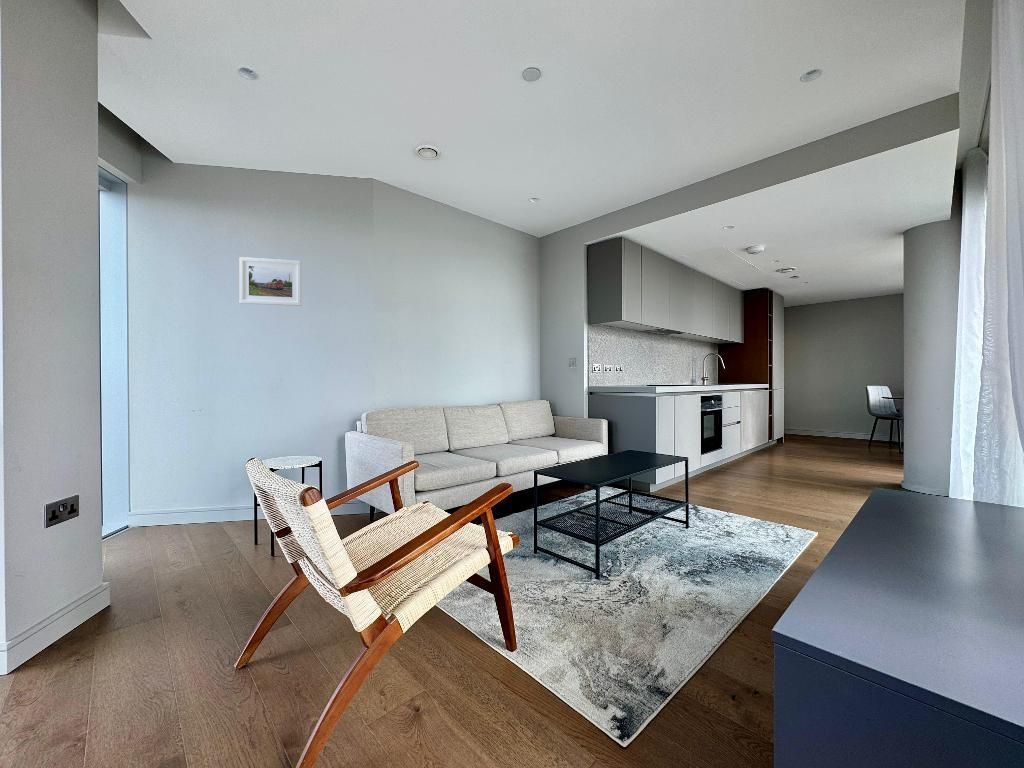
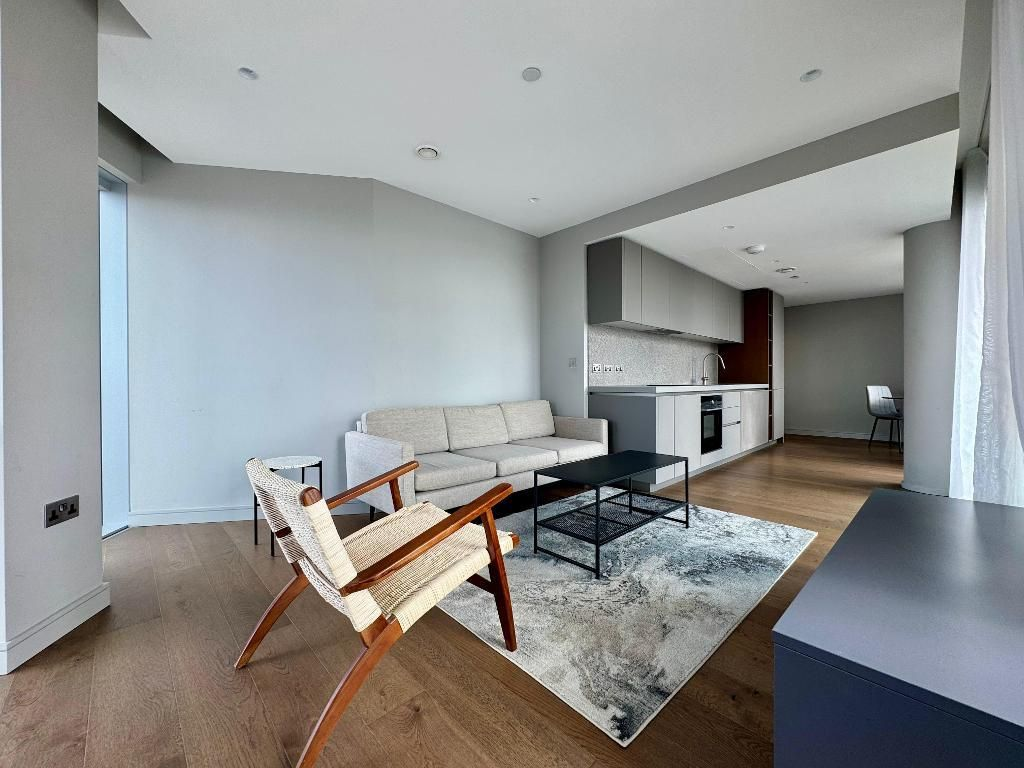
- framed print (270, 281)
